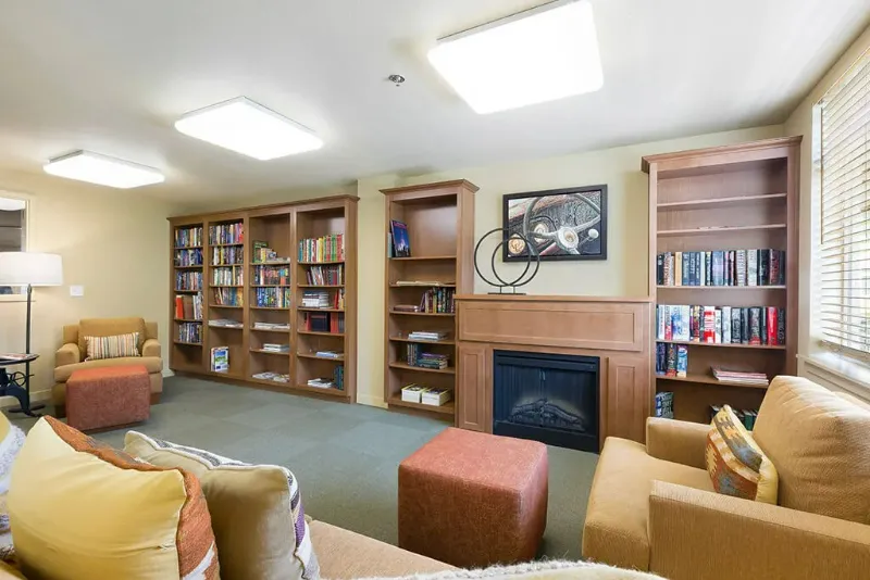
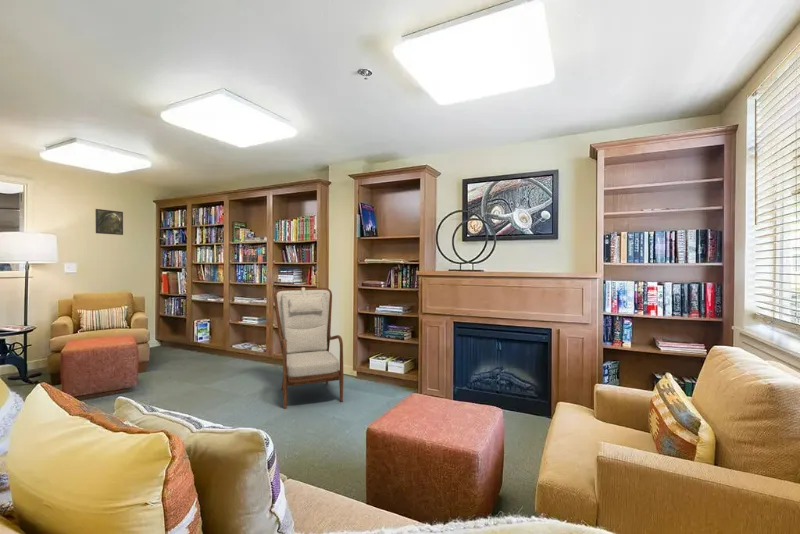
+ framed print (109, 222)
+ armchair (308, 341)
